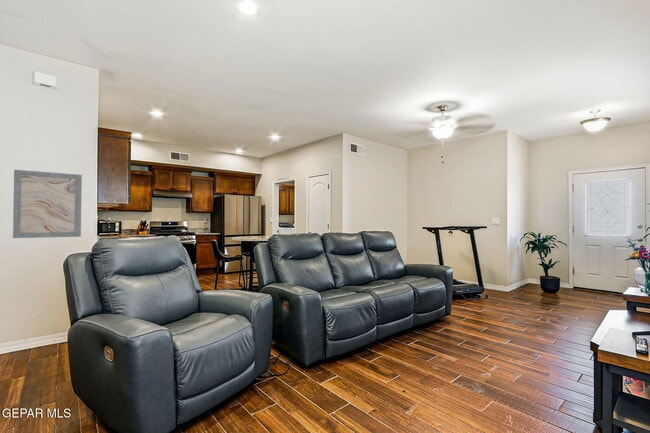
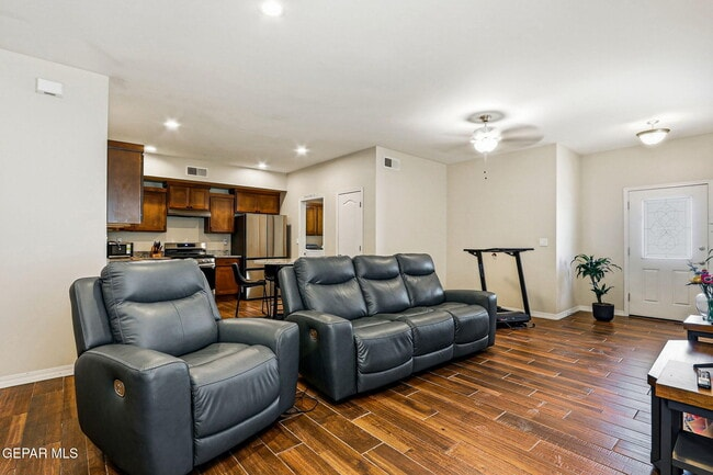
- wall art (49, 204)
